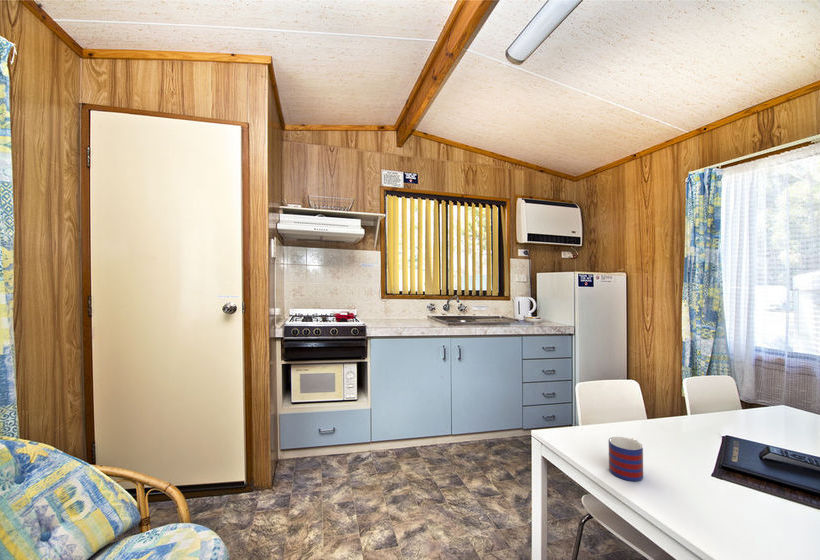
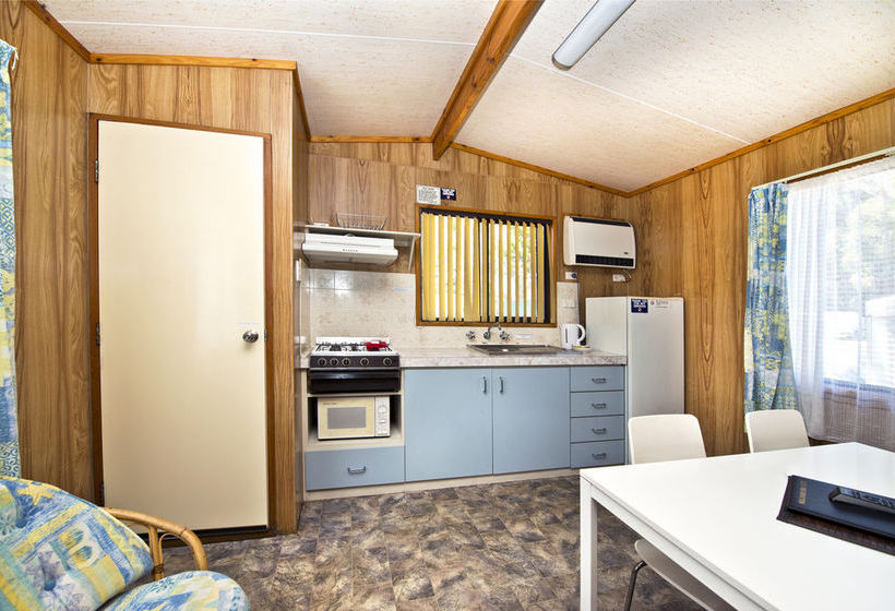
- mug (628, 455)
